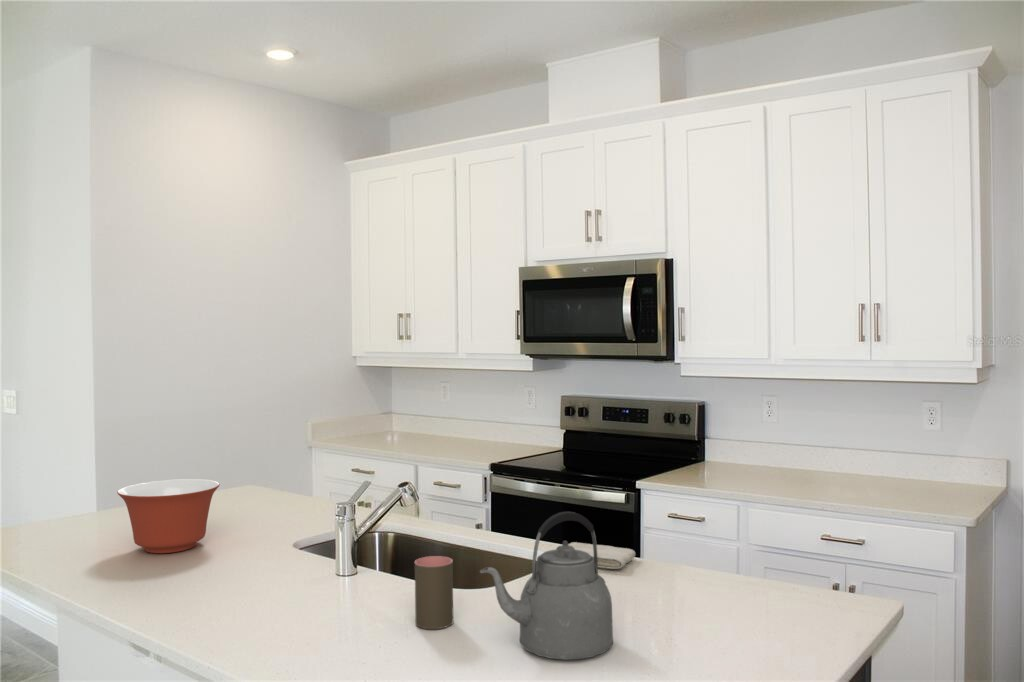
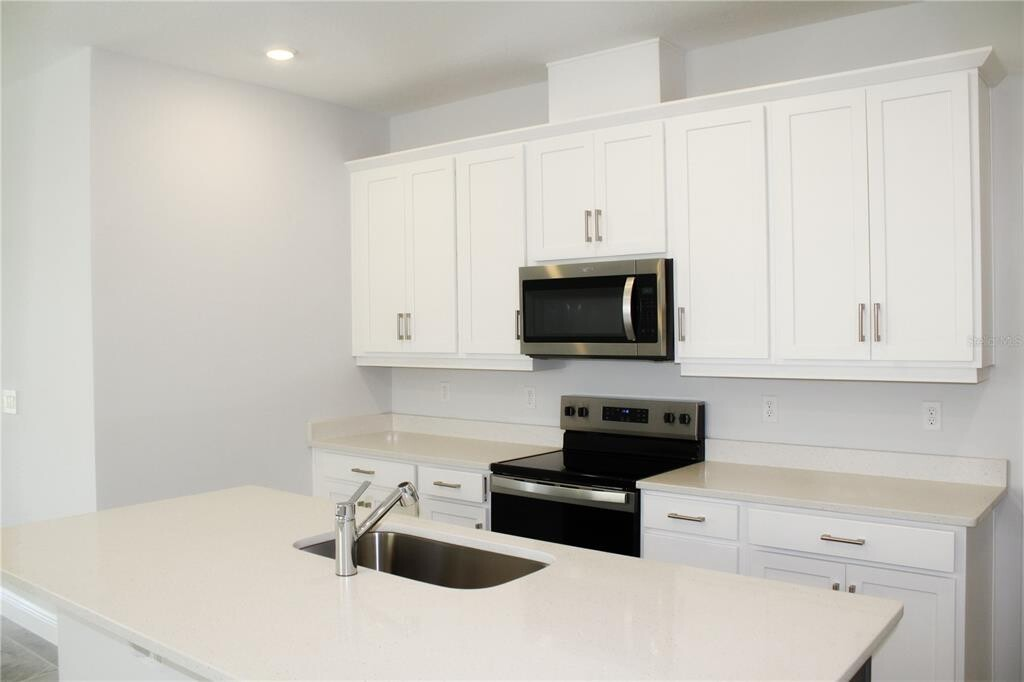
- washcloth (593, 554)
- mixing bowl (170, 517)
- kettle (545, 581)
- cup (434, 591)
